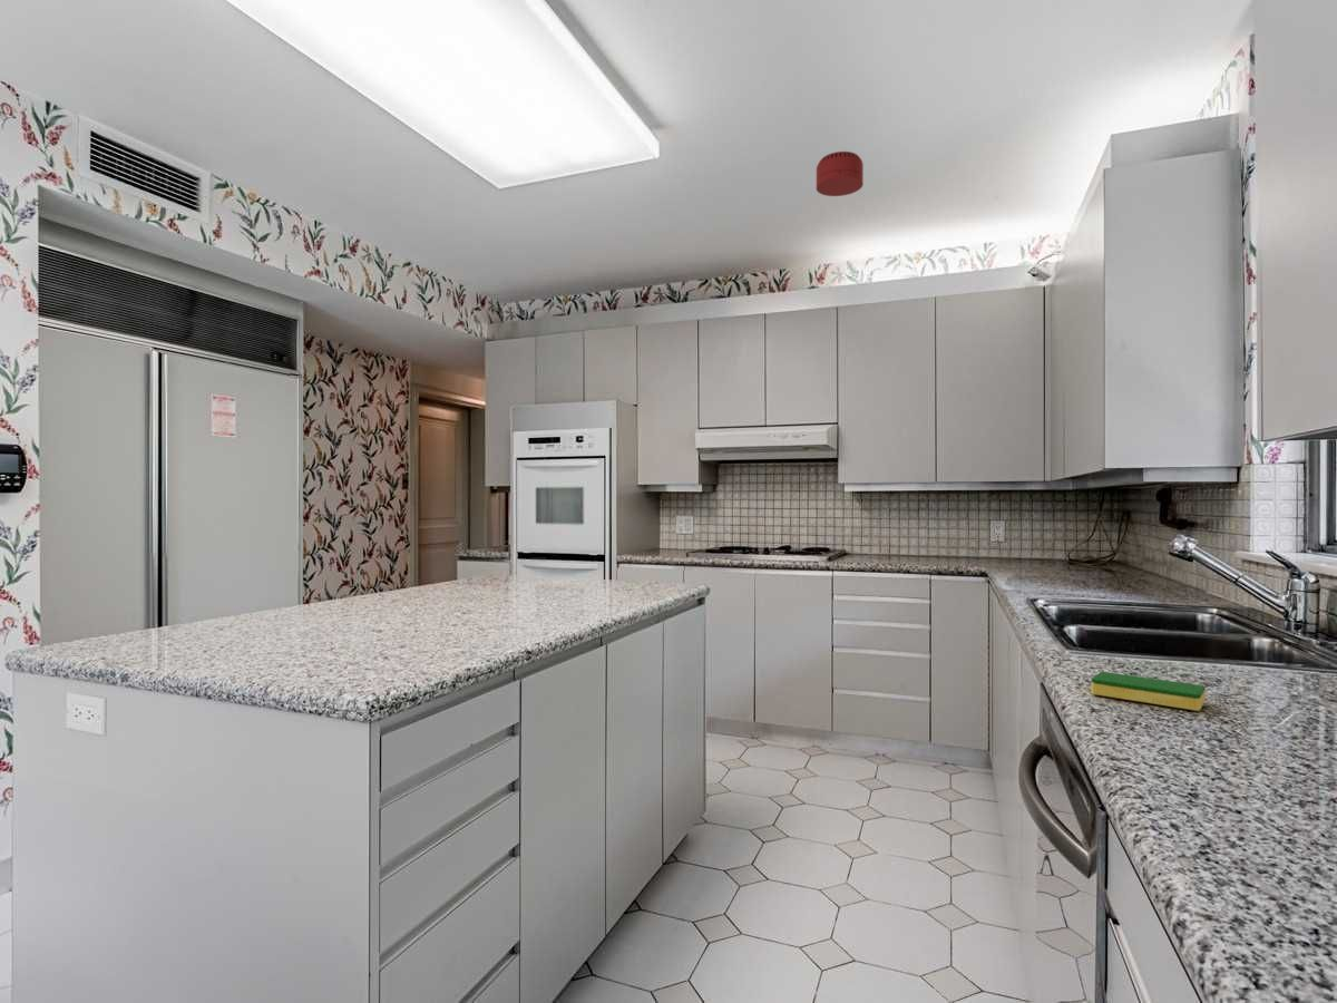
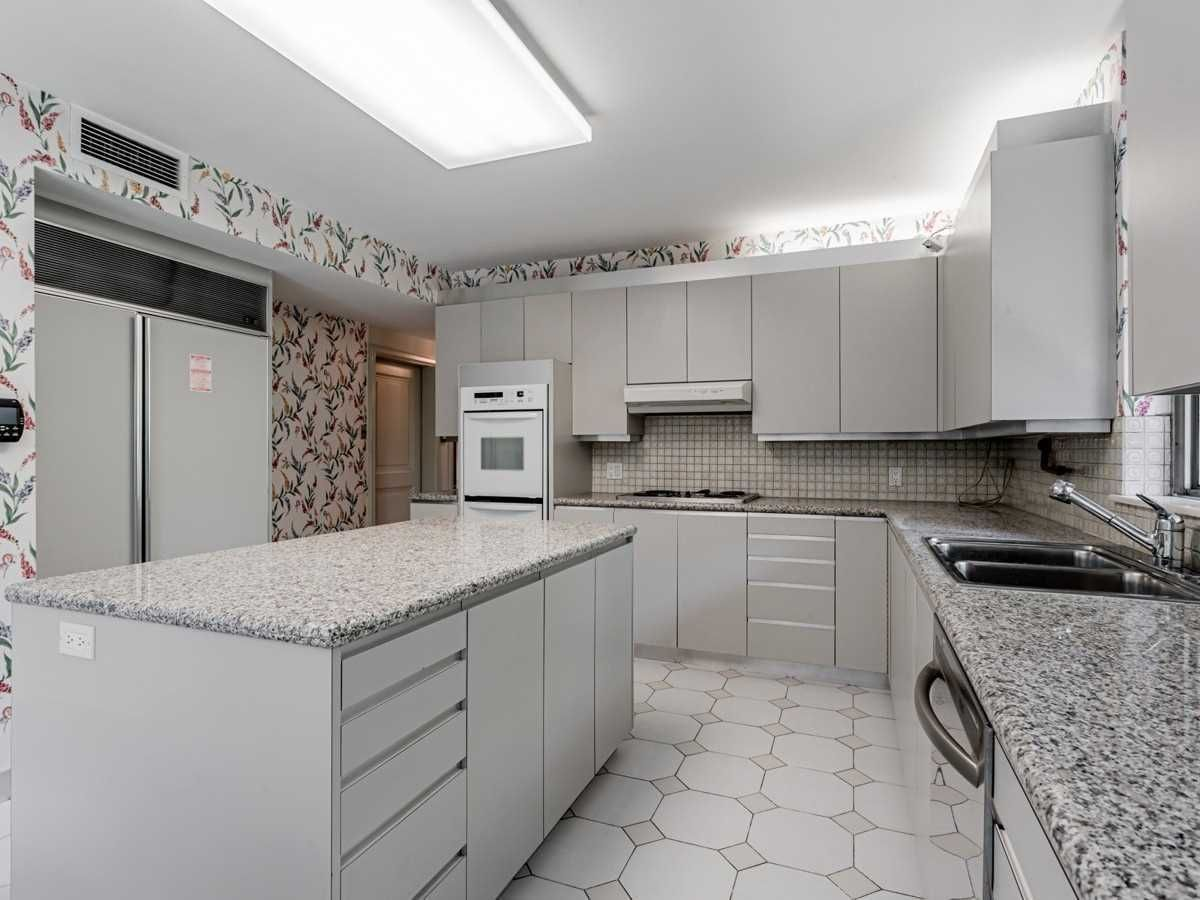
- smoke detector (839, 173)
- dish sponge (1146, 690)
